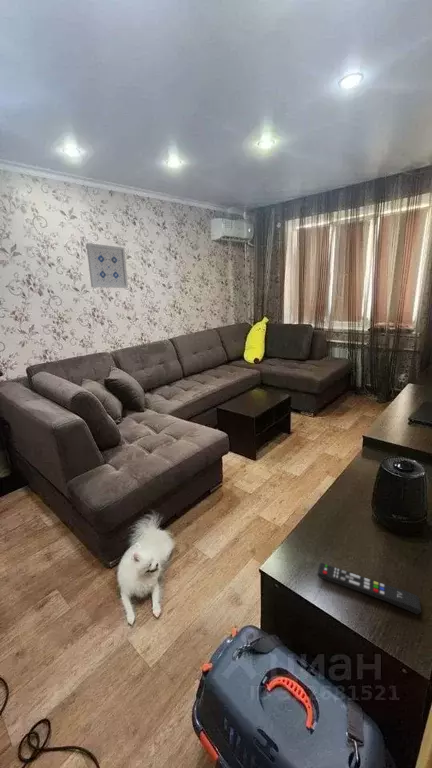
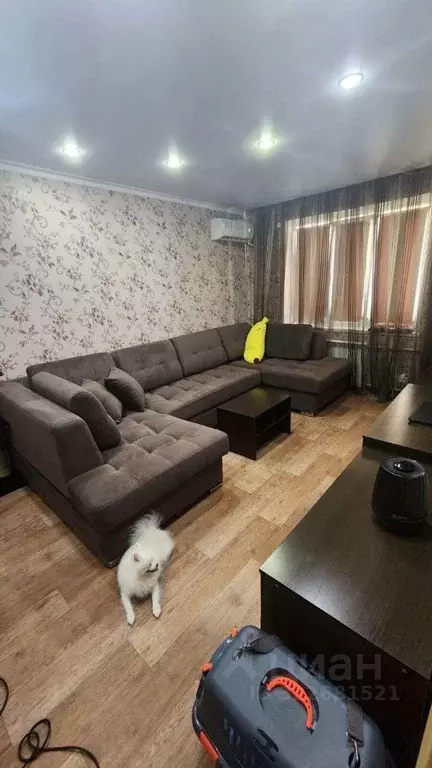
- remote control (366, 586)
- wall art (108, 266)
